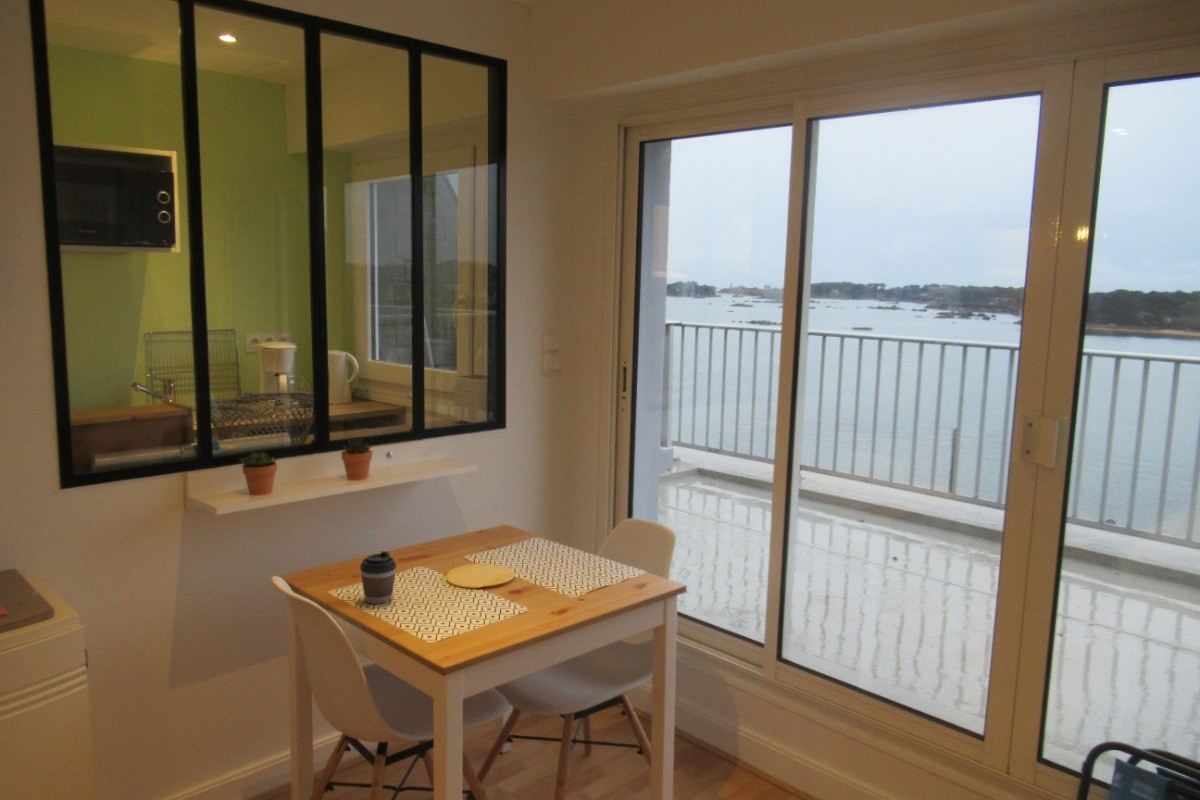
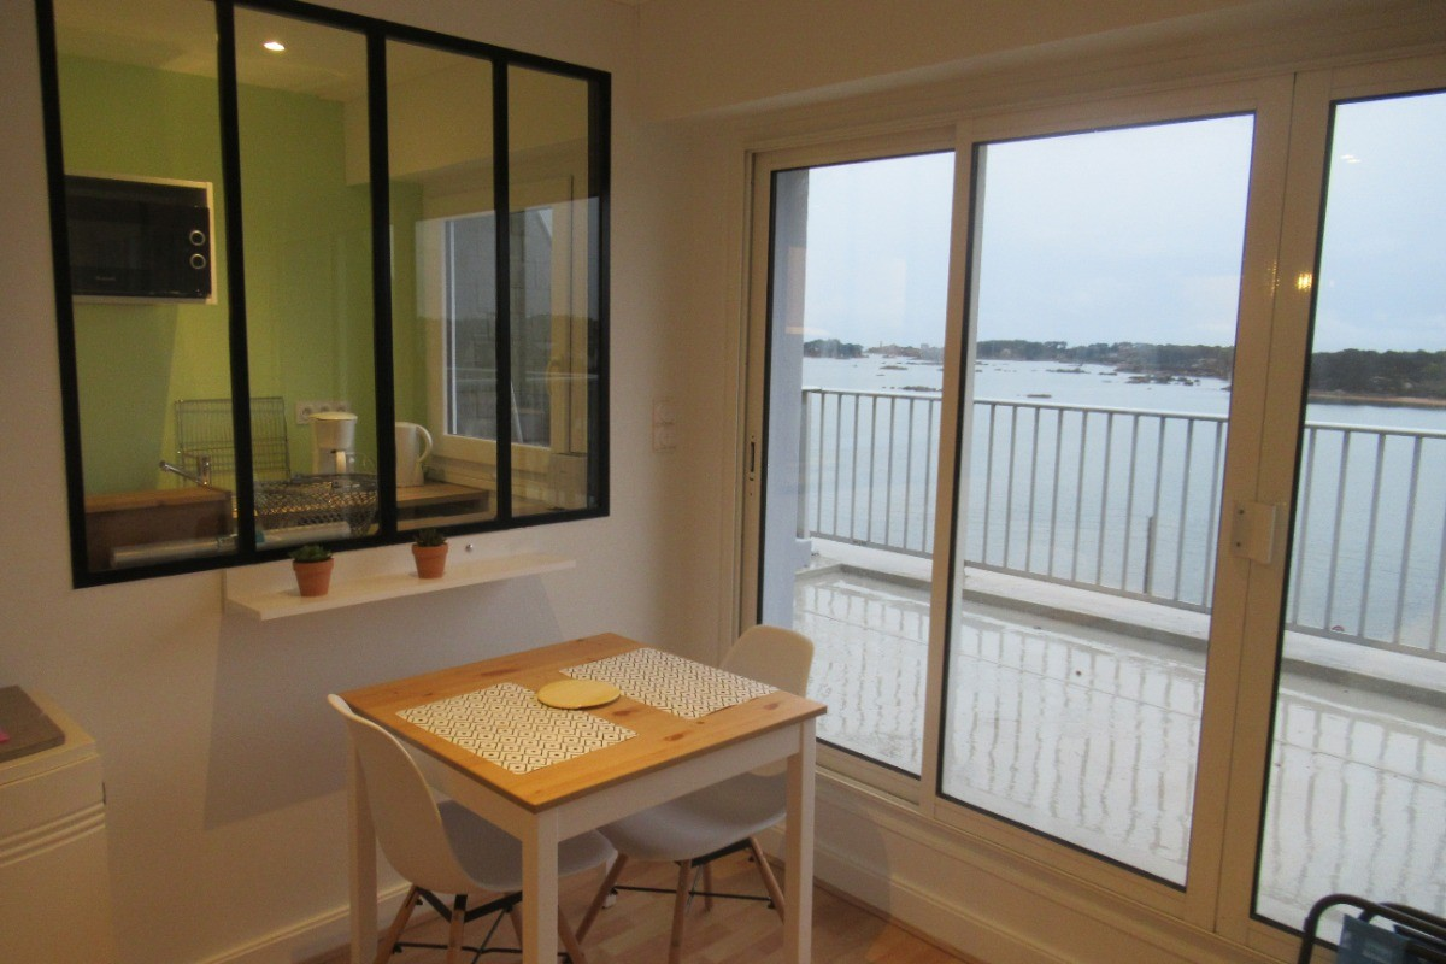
- coffee cup (378, 576)
